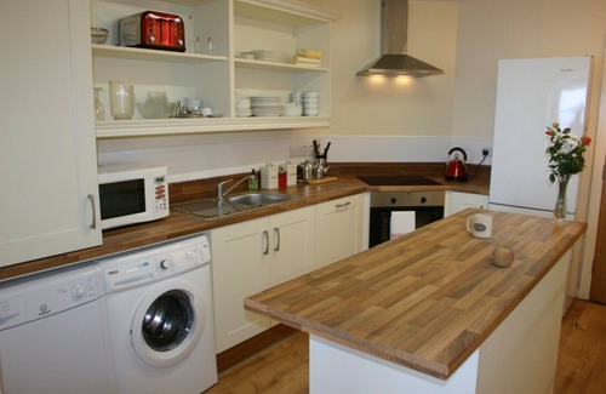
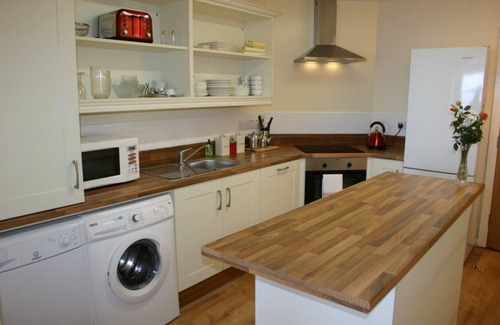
- apple (503, 255)
- mug (479, 224)
